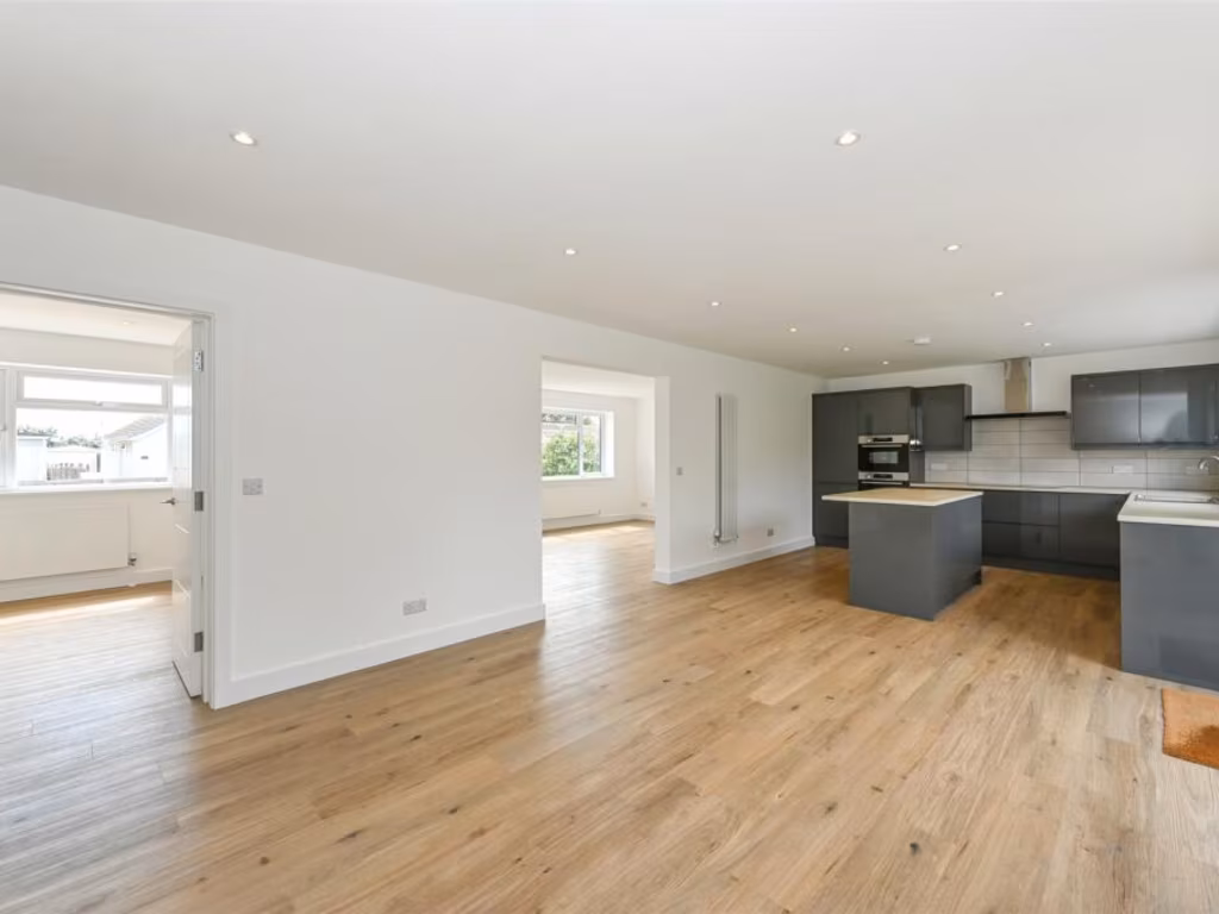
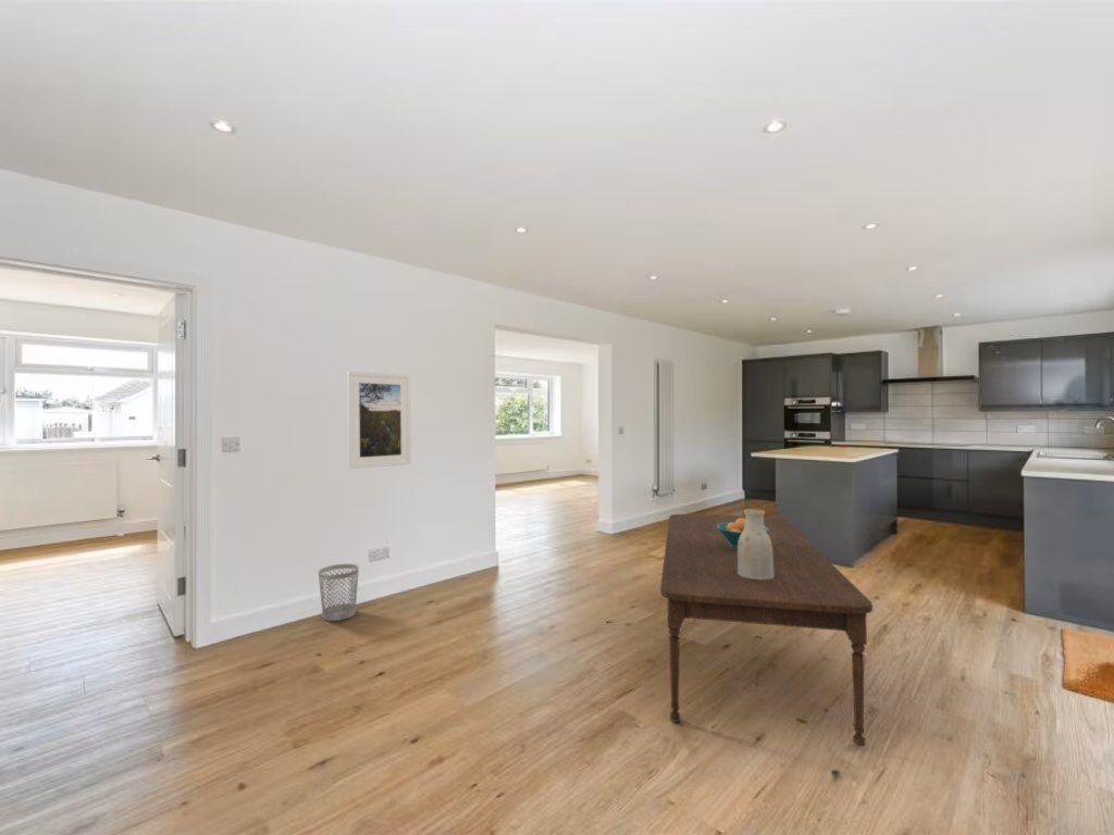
+ fruit bowl (742, 532)
+ dining table (739, 593)
+ ceramic pitcher (754, 540)
+ wastebasket (338, 593)
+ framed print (380, 420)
